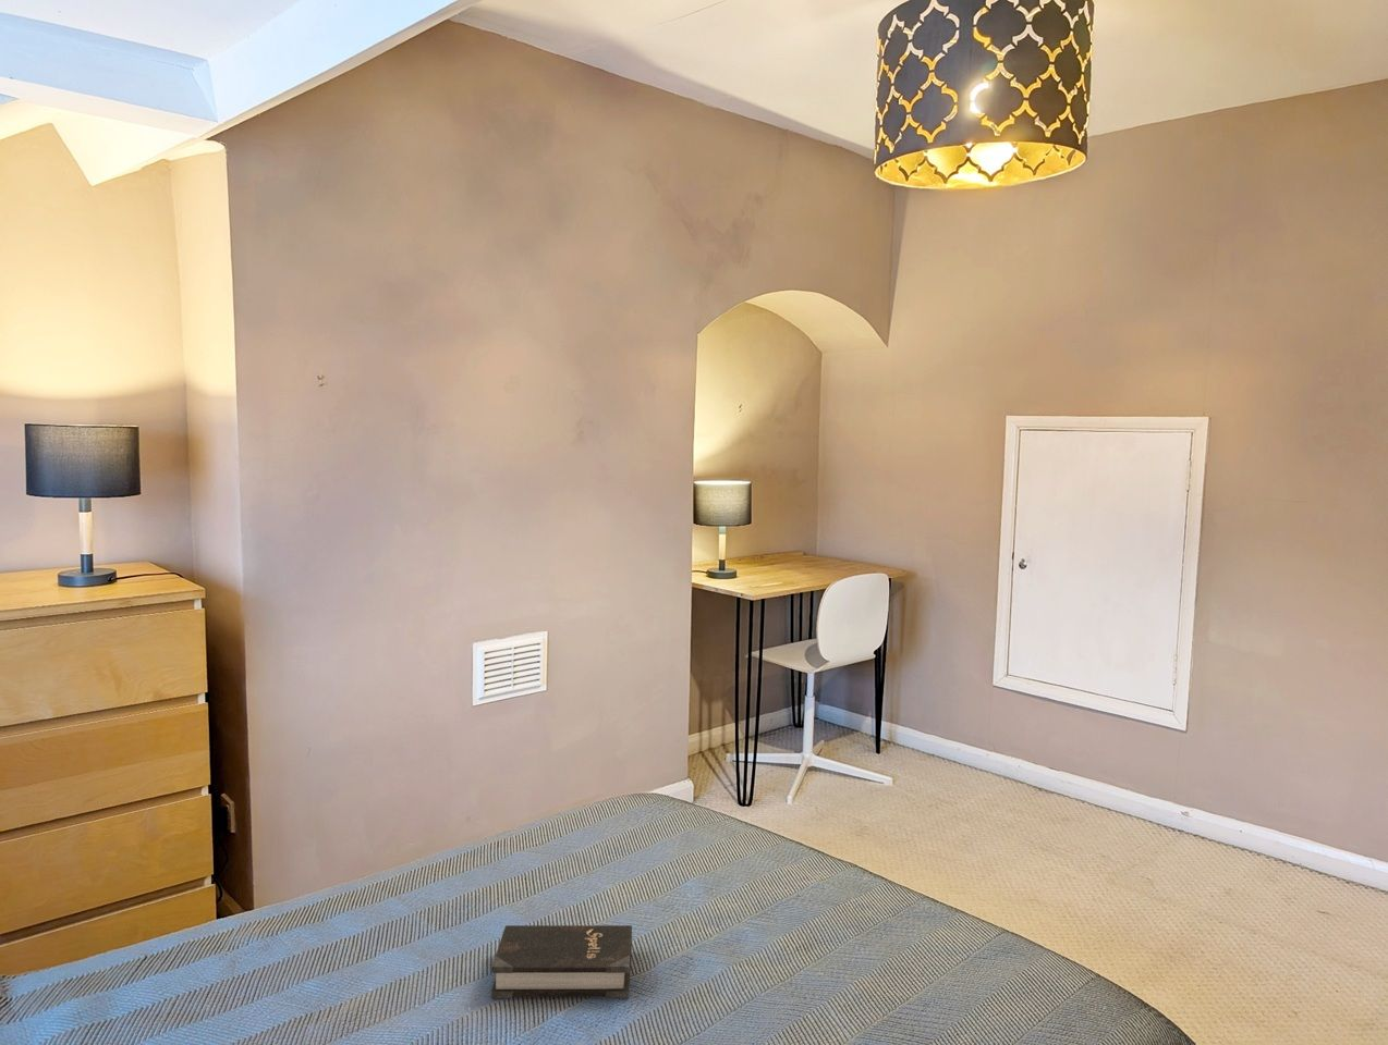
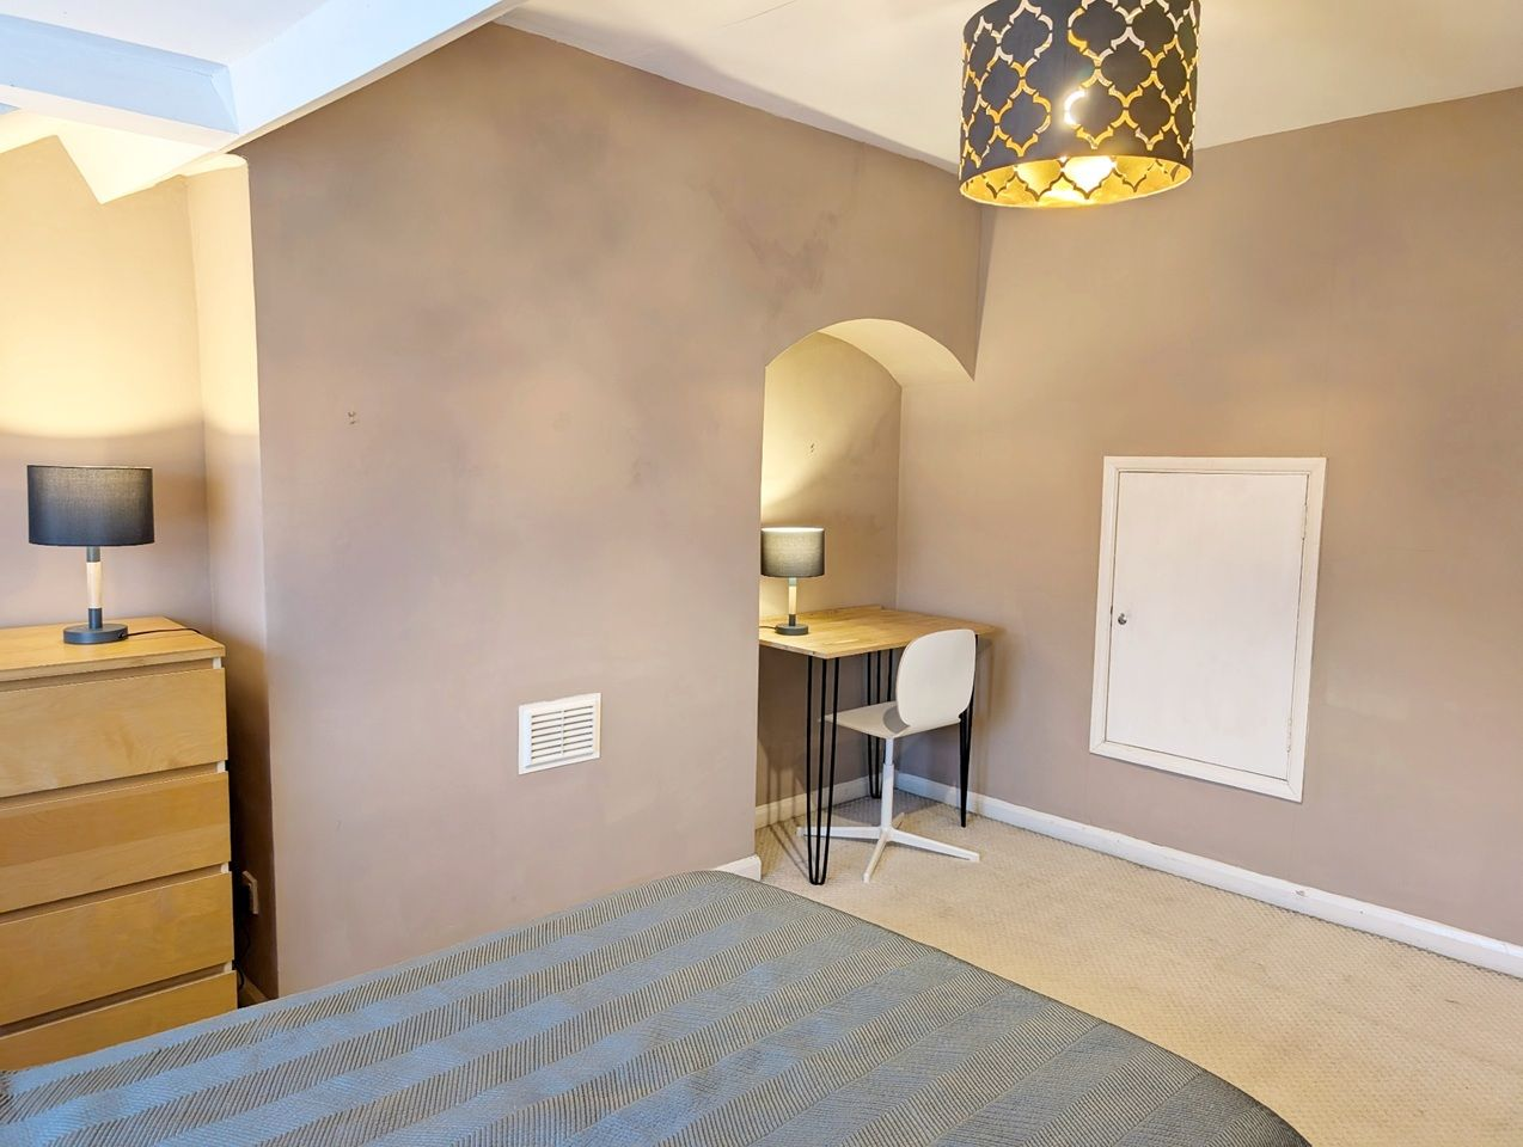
- hardback book (564, 957)
